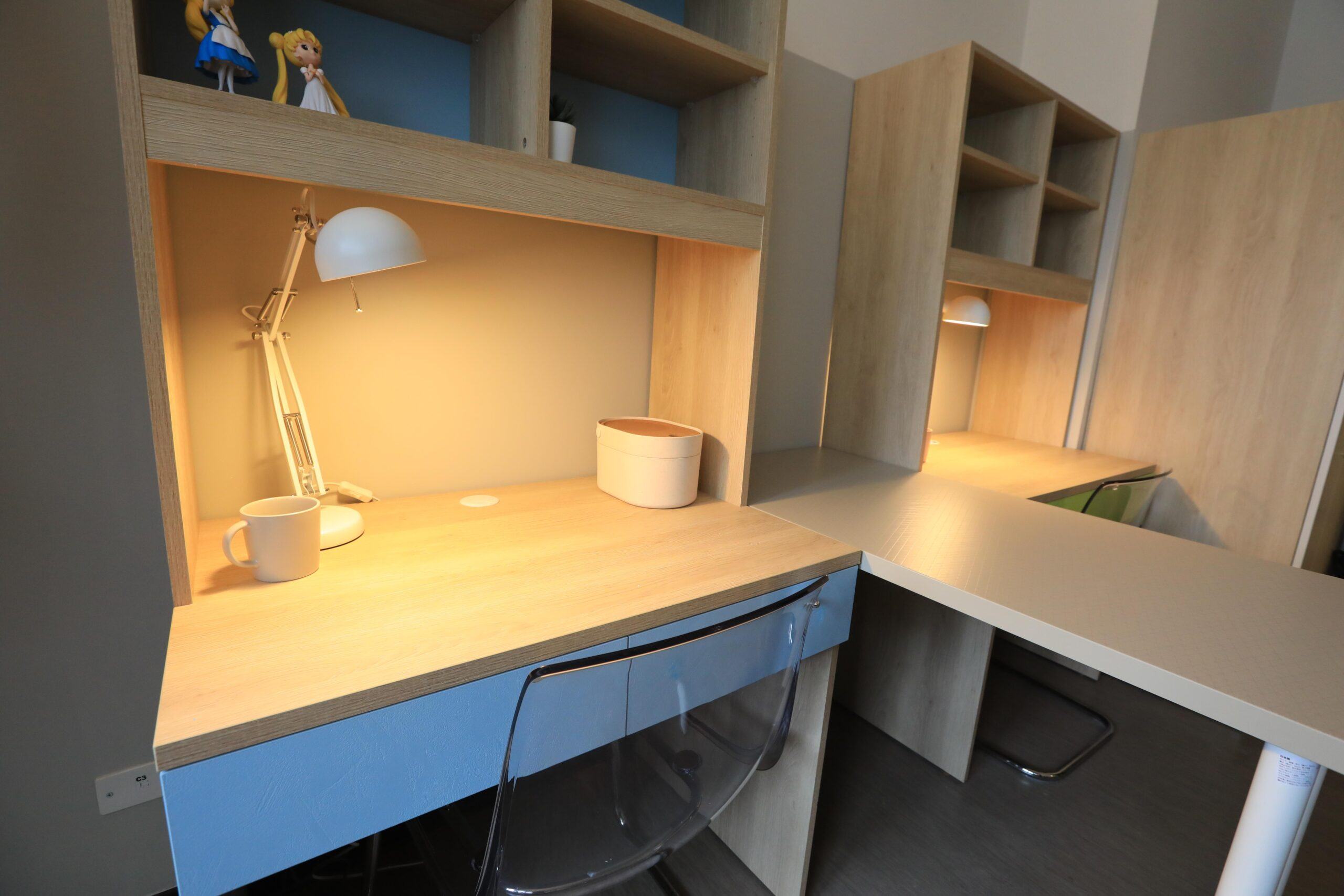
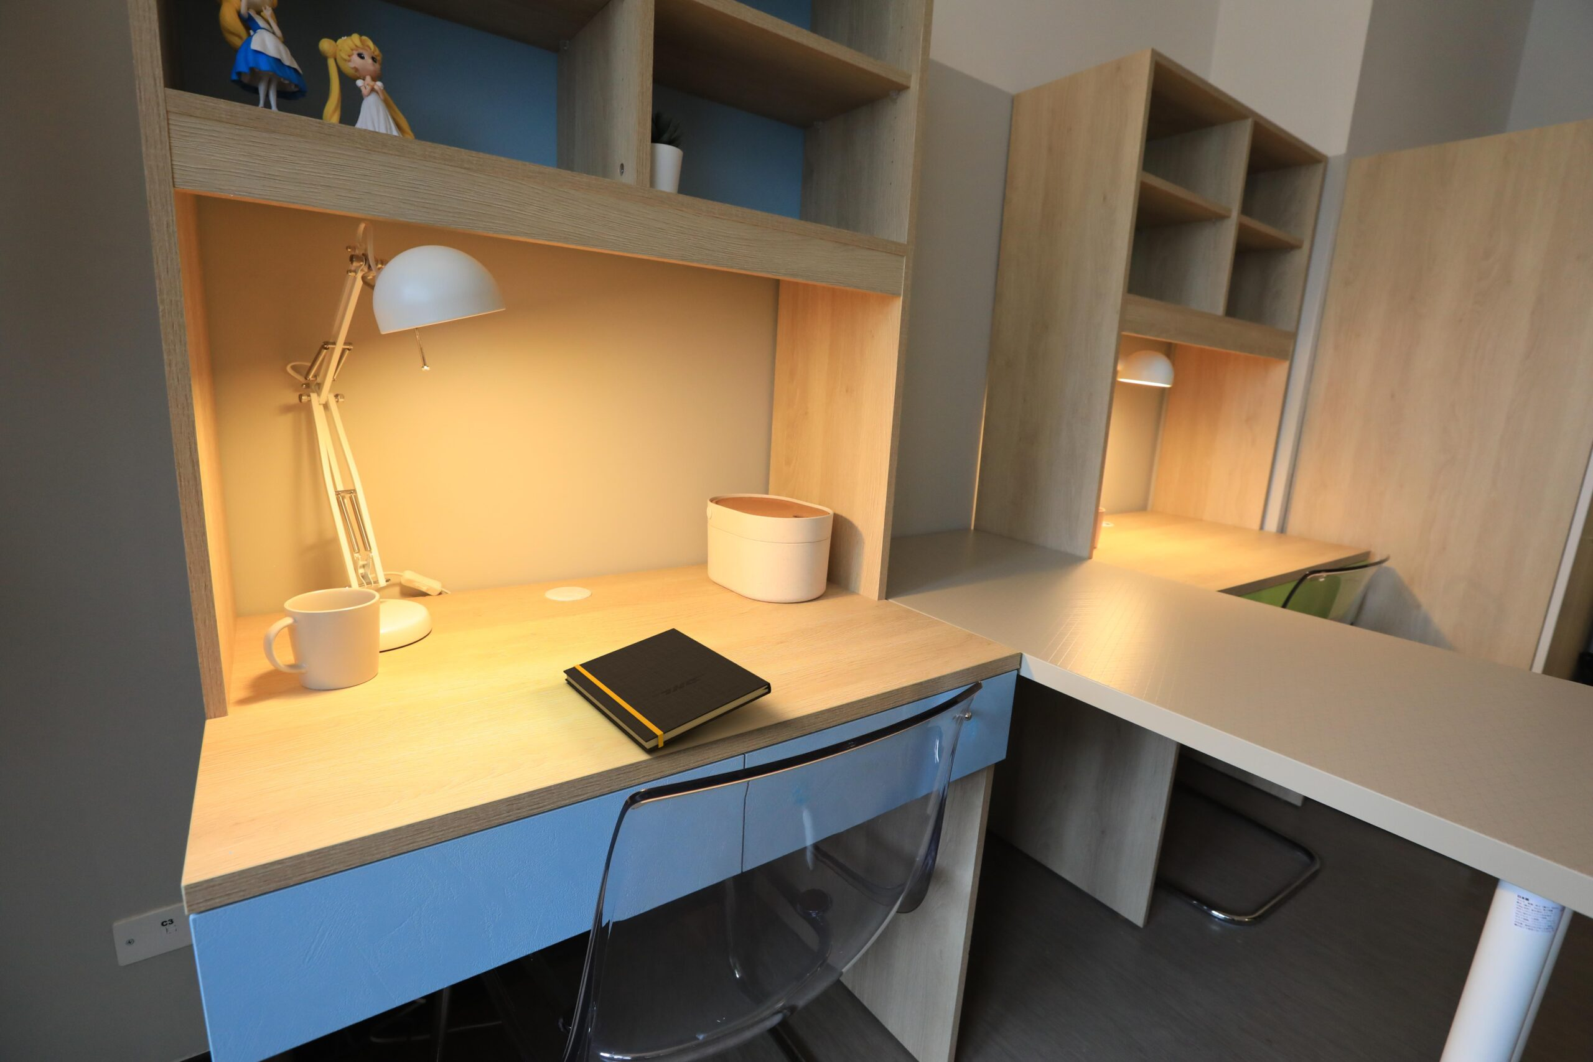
+ notepad (663, 682)
